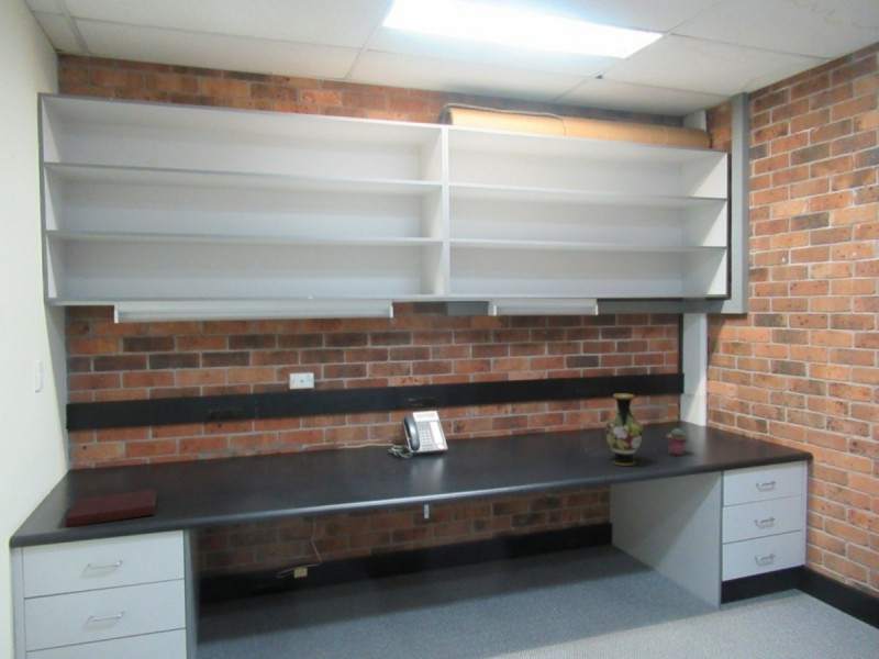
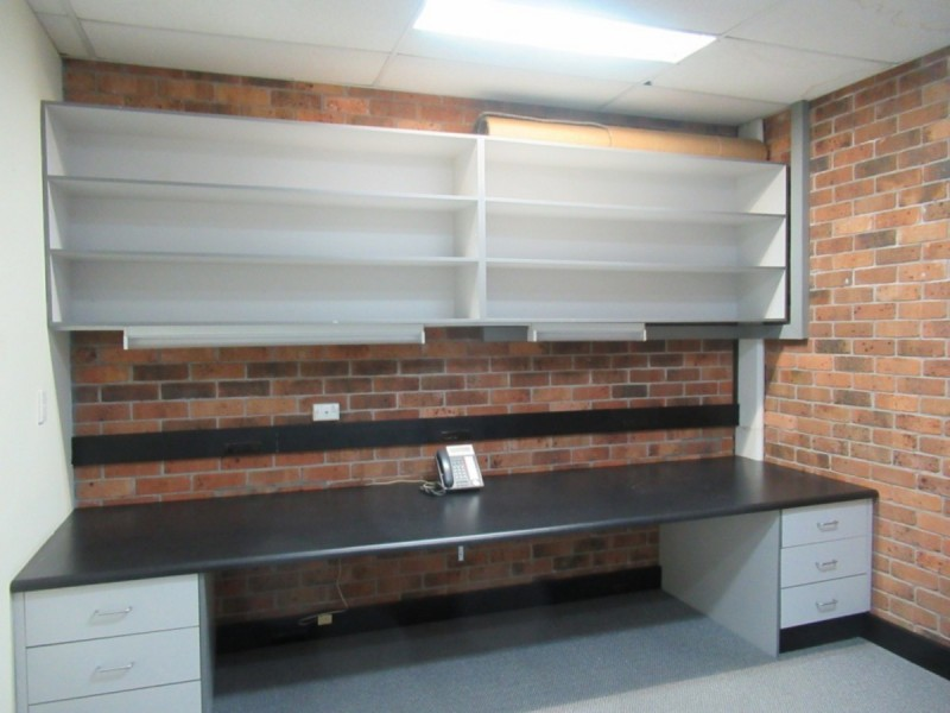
- potted succulent (676, 440)
- vase (623, 428)
- notebook (114, 506)
